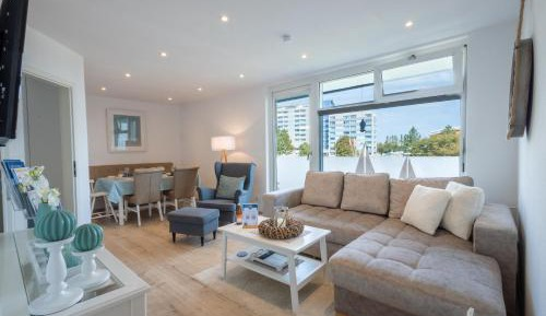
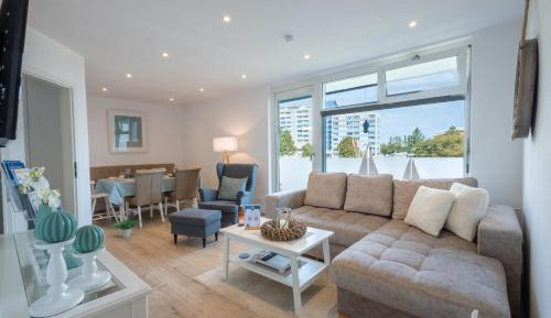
+ potted plant (127, 219)
